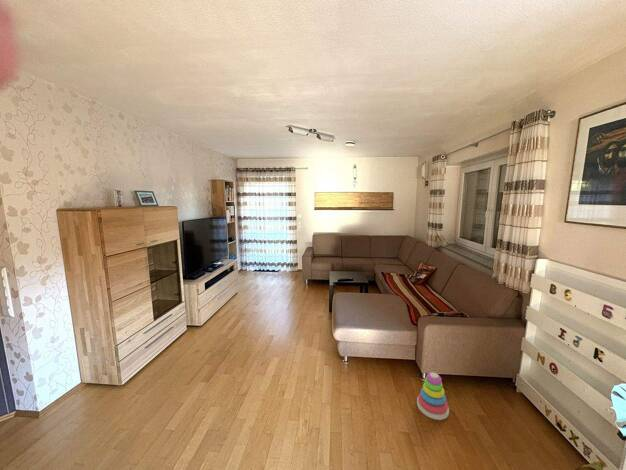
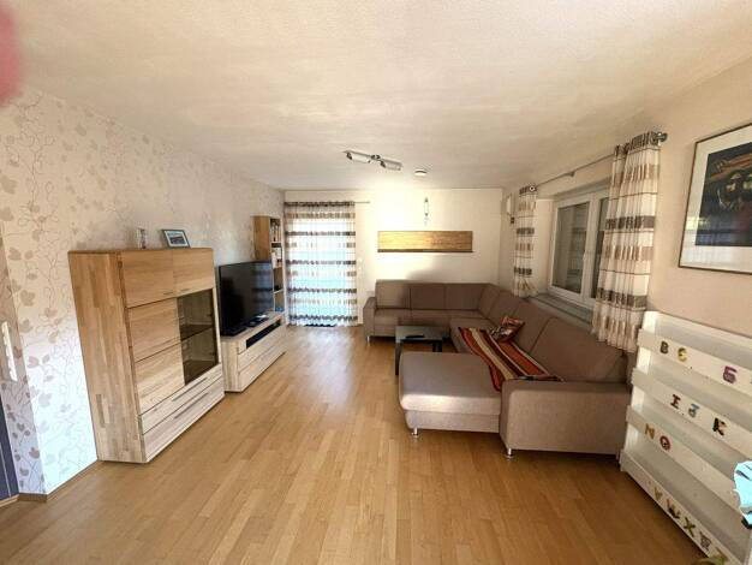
- stacking toy (433, 391)
